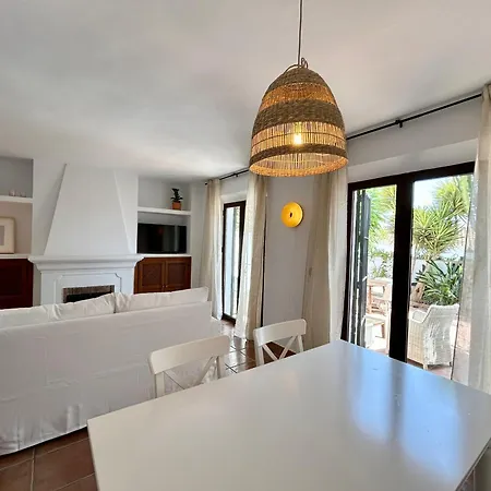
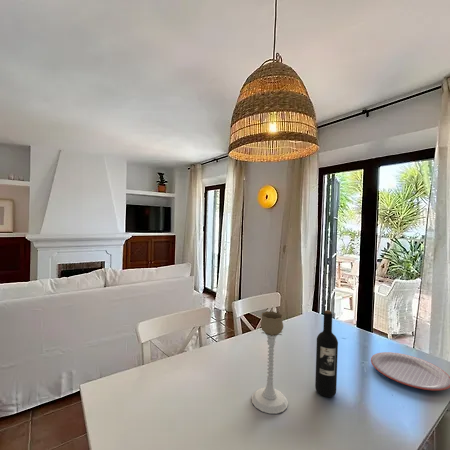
+ candle holder (270, 357)
+ wine bottle (326, 351)
+ plate (408, 371)
